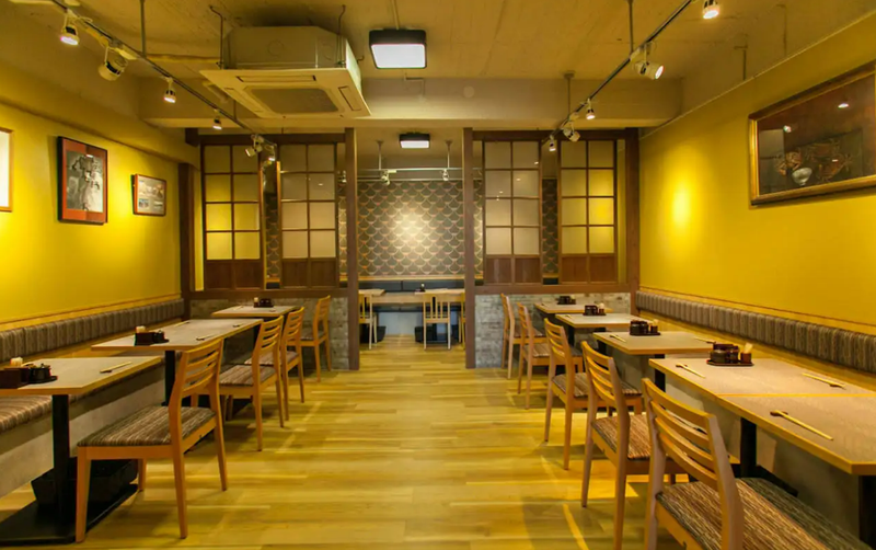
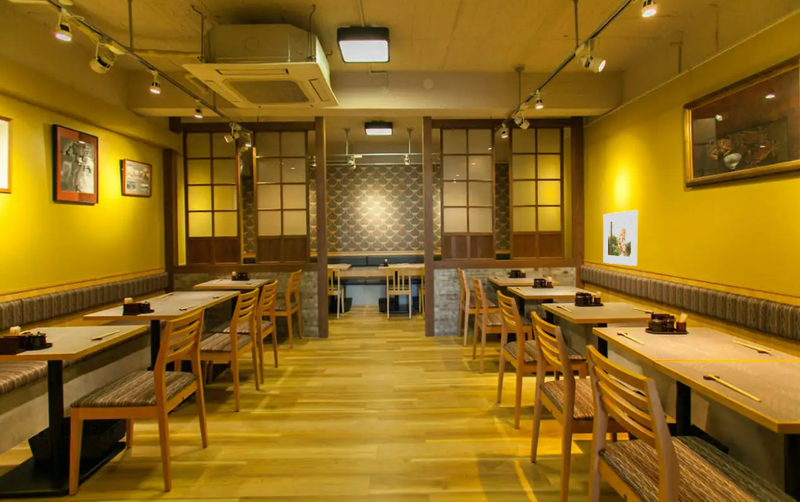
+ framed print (619, 238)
